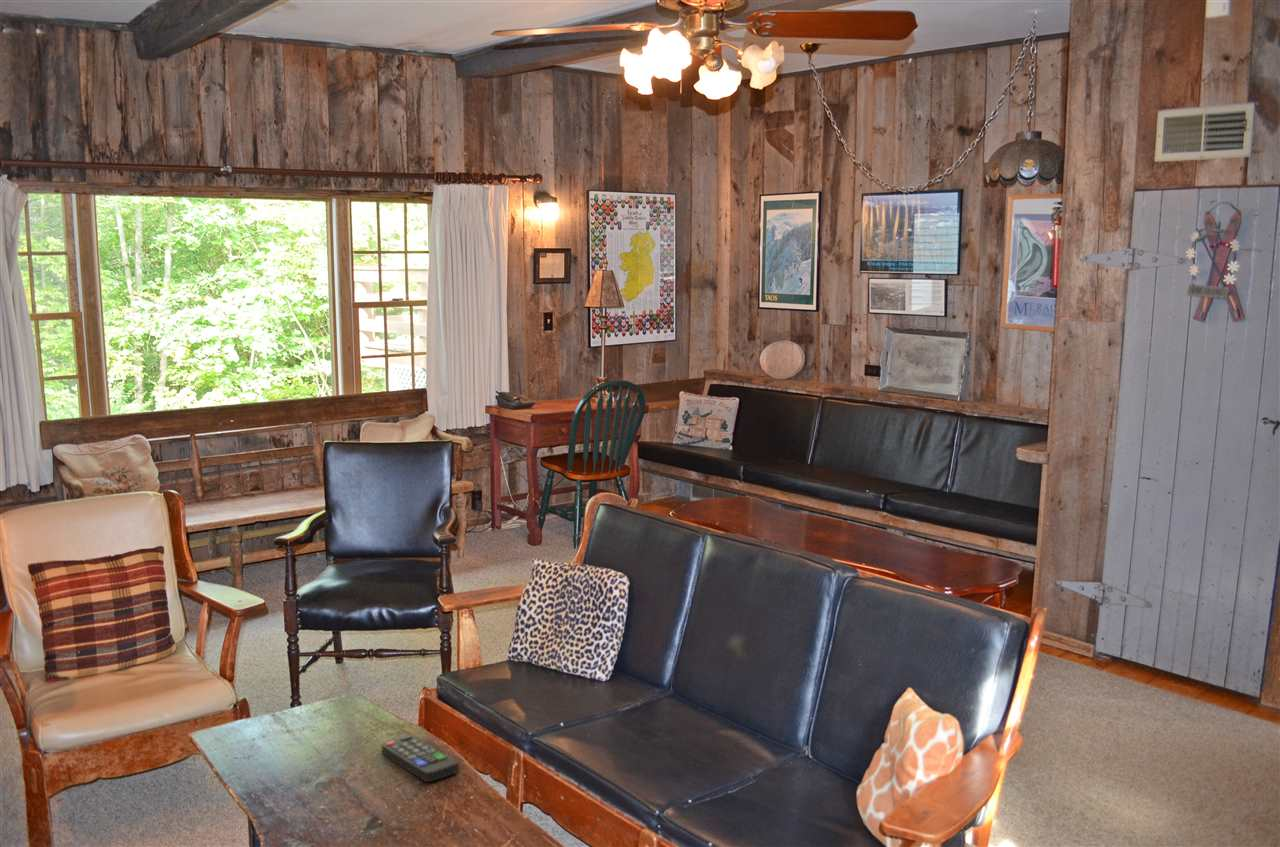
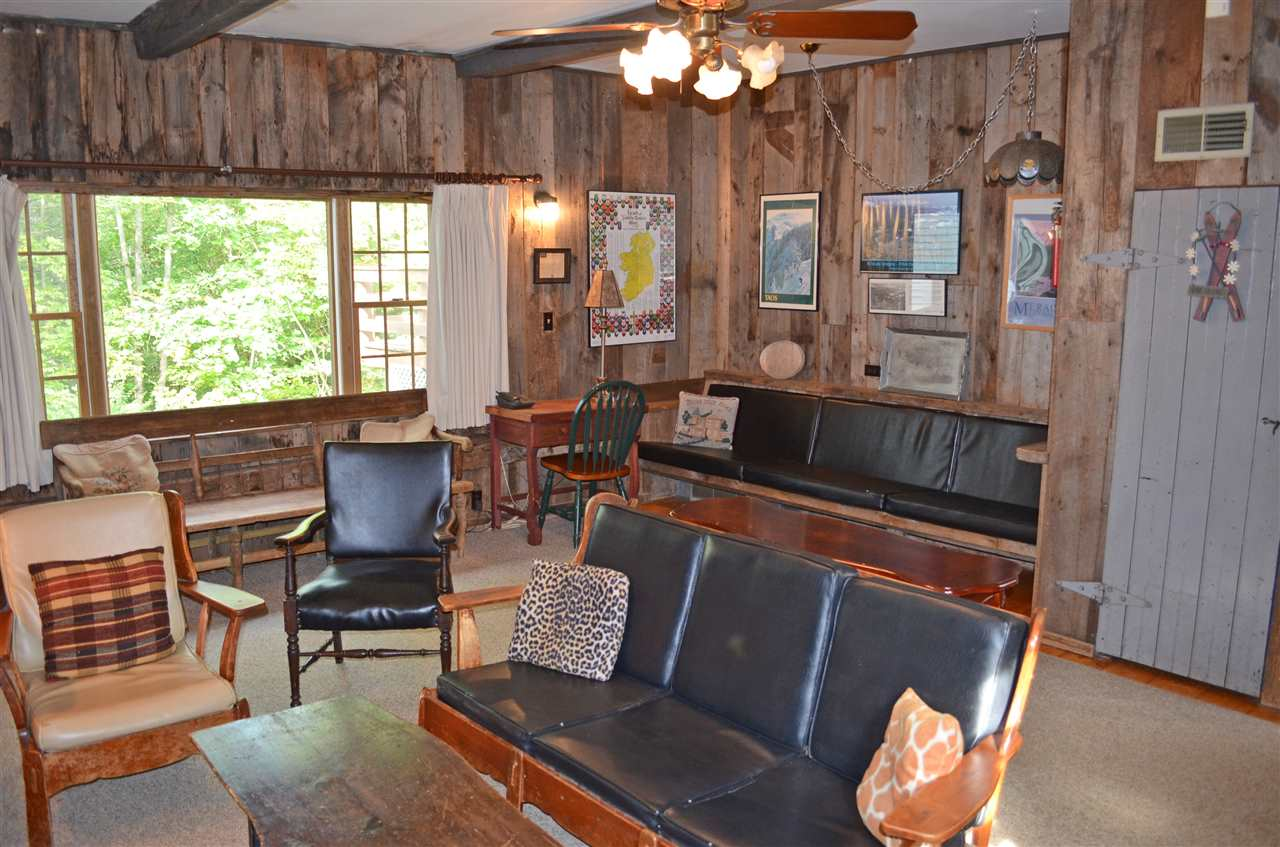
- remote control (419, 757)
